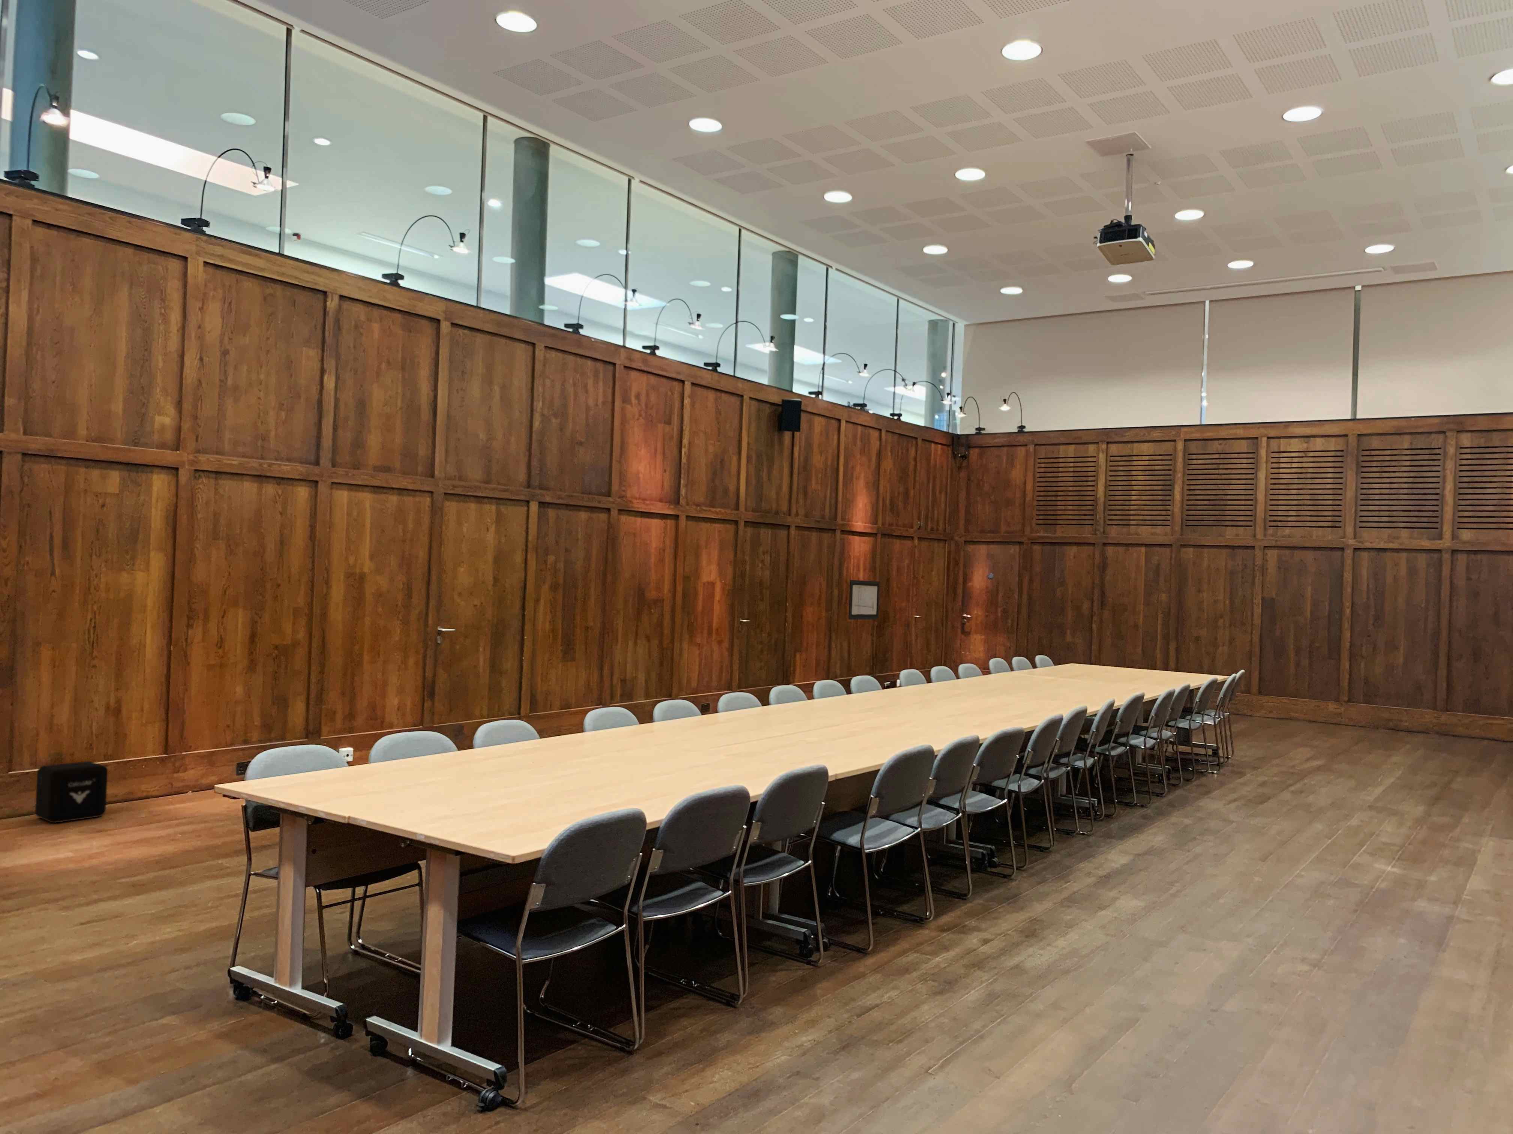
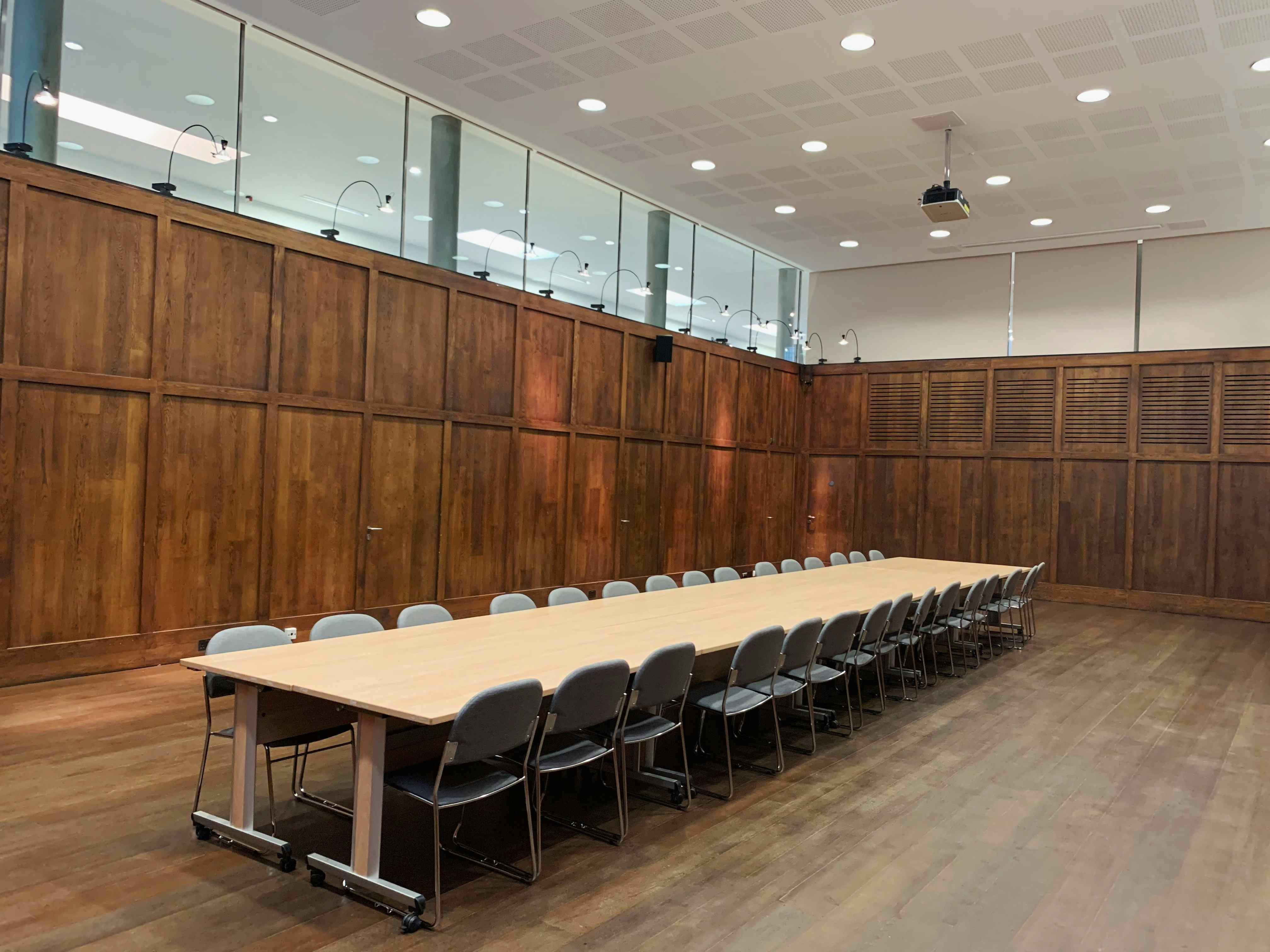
- wall art (864, 600)
- air purifier (73, 792)
